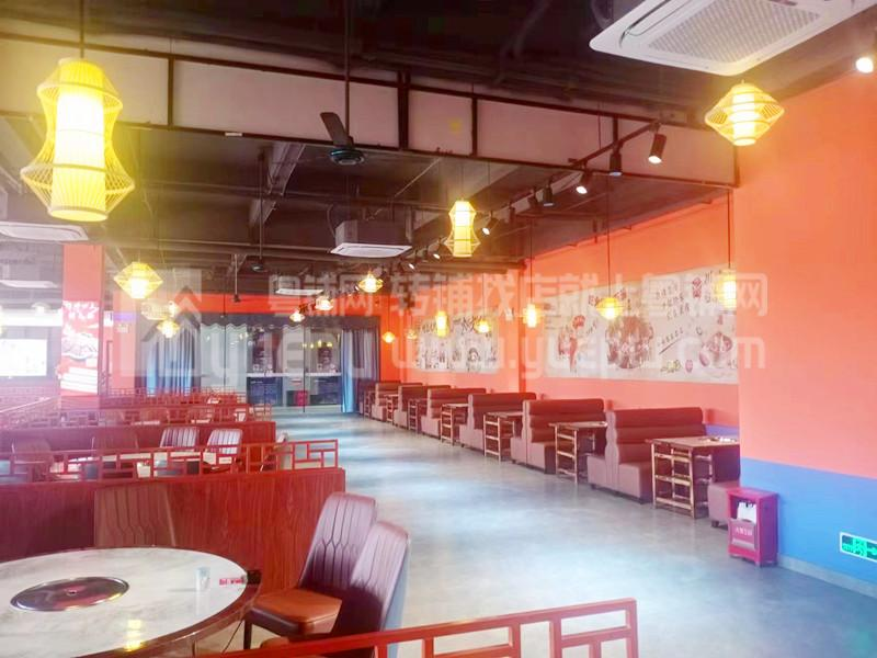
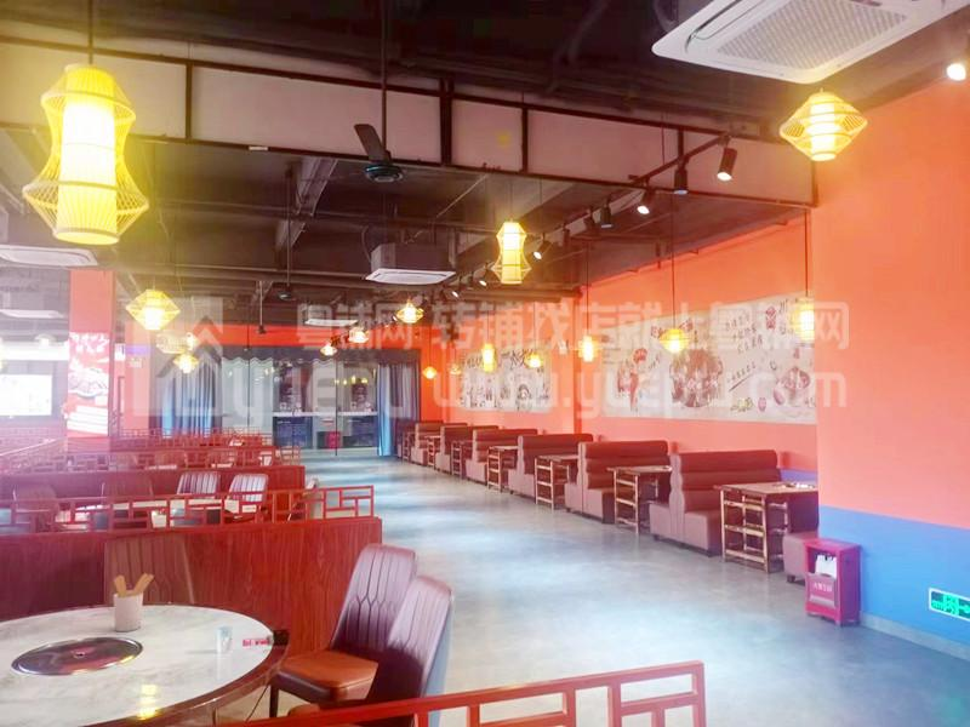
+ utensil holder (133, 600)
